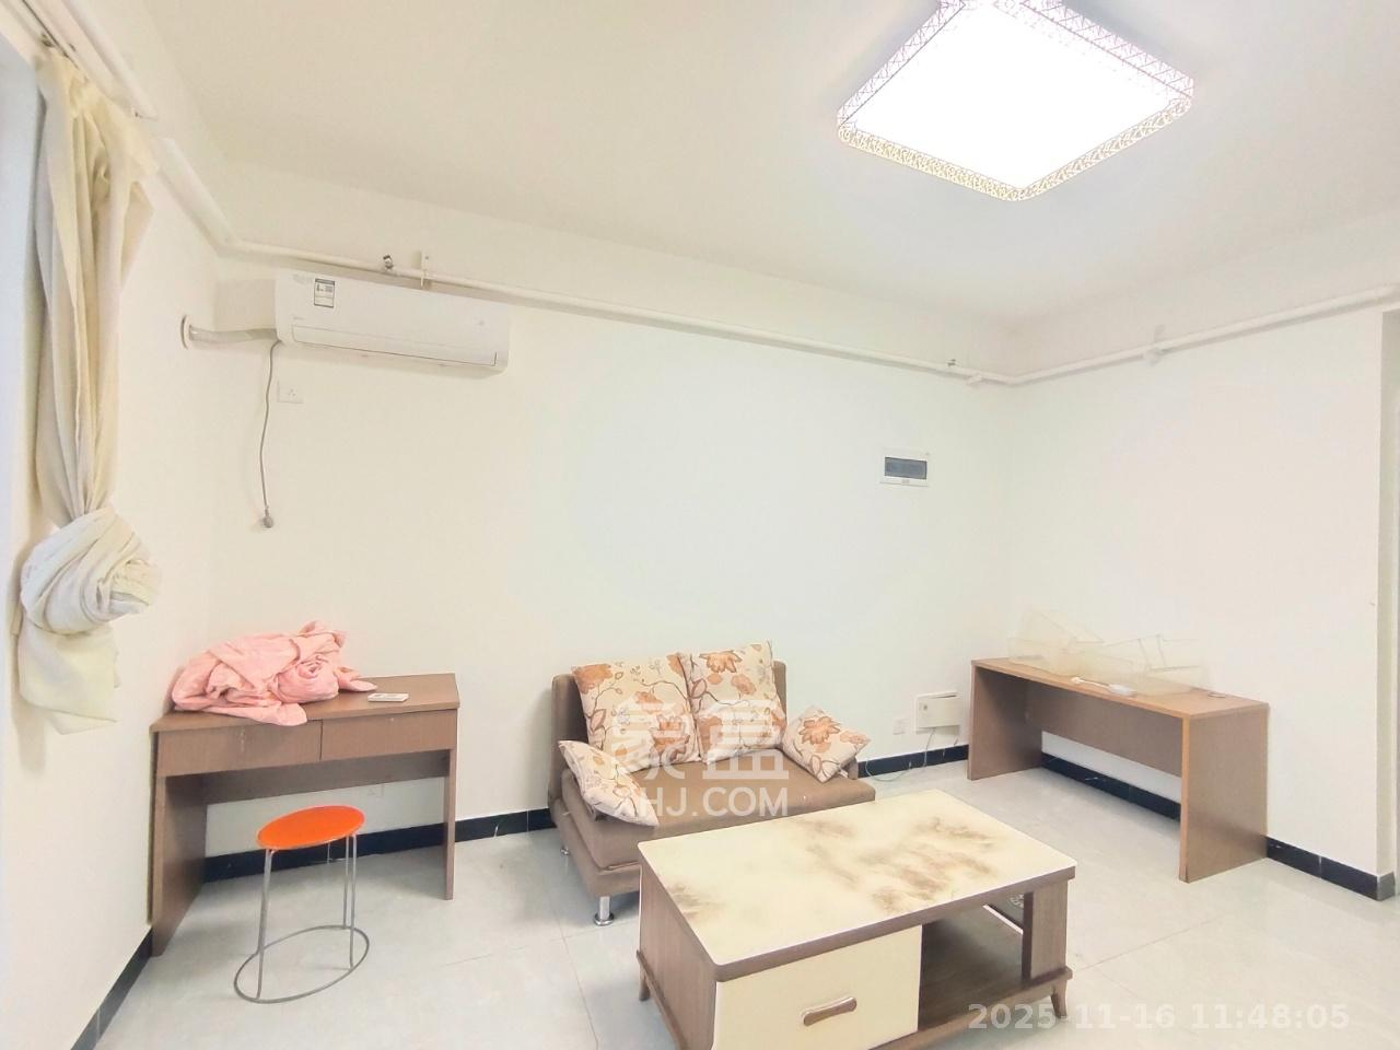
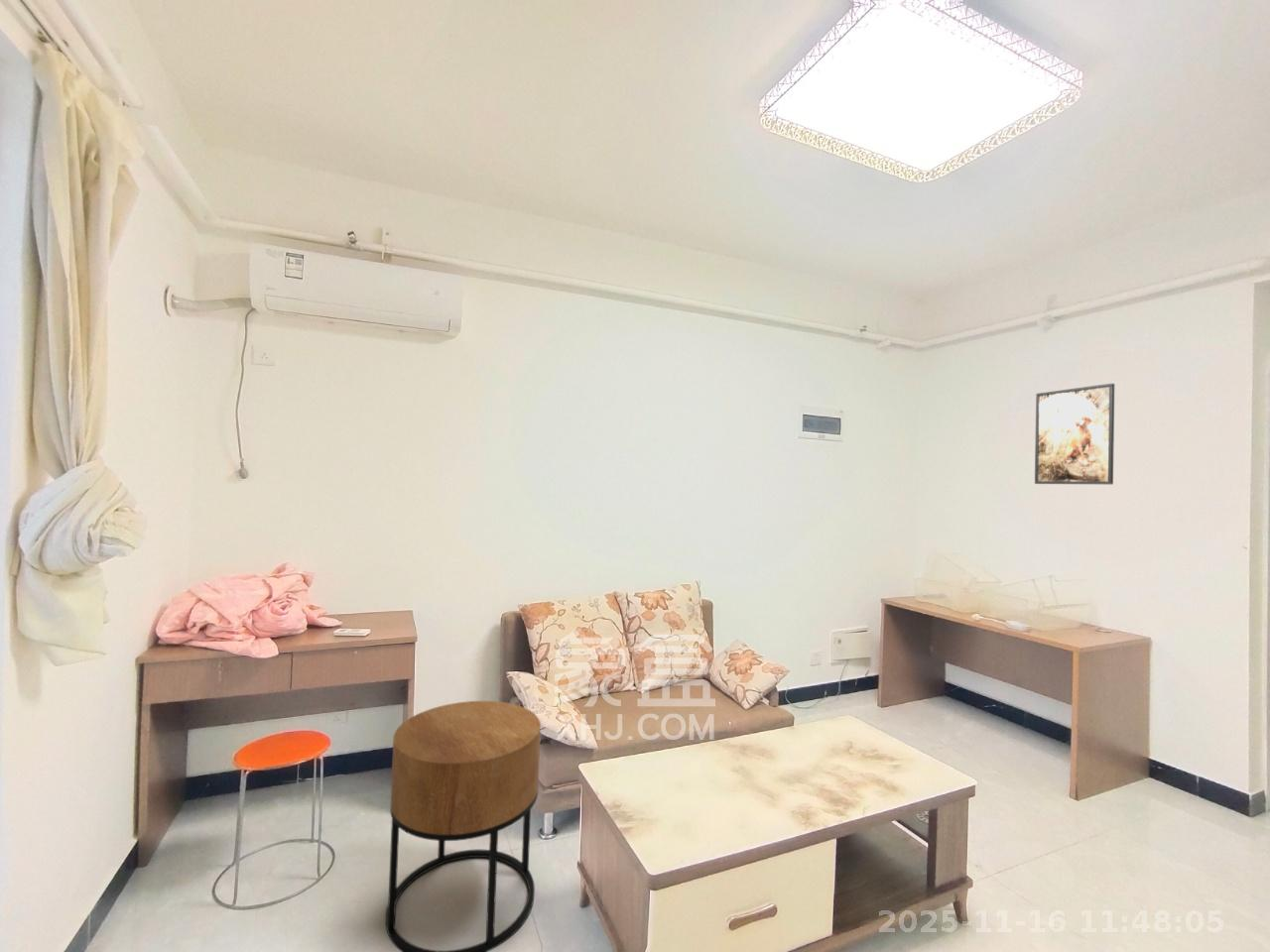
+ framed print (1072, 436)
+ side table (465, 814)
